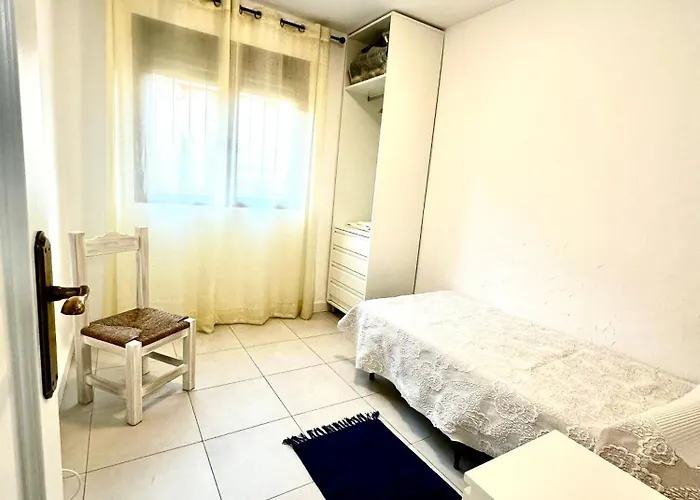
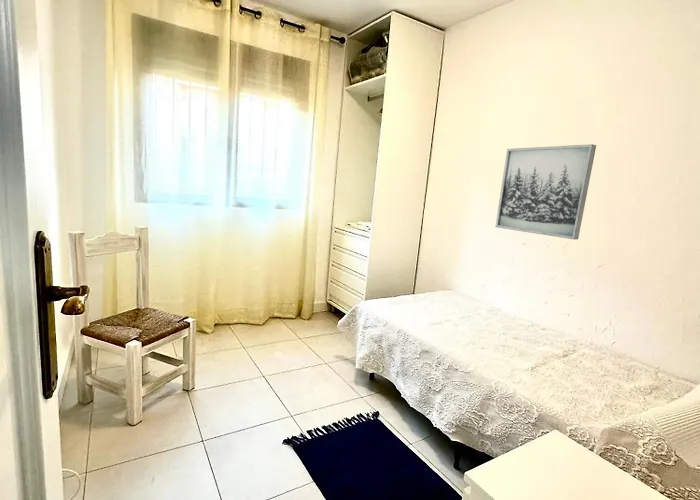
+ wall art (540, 190)
